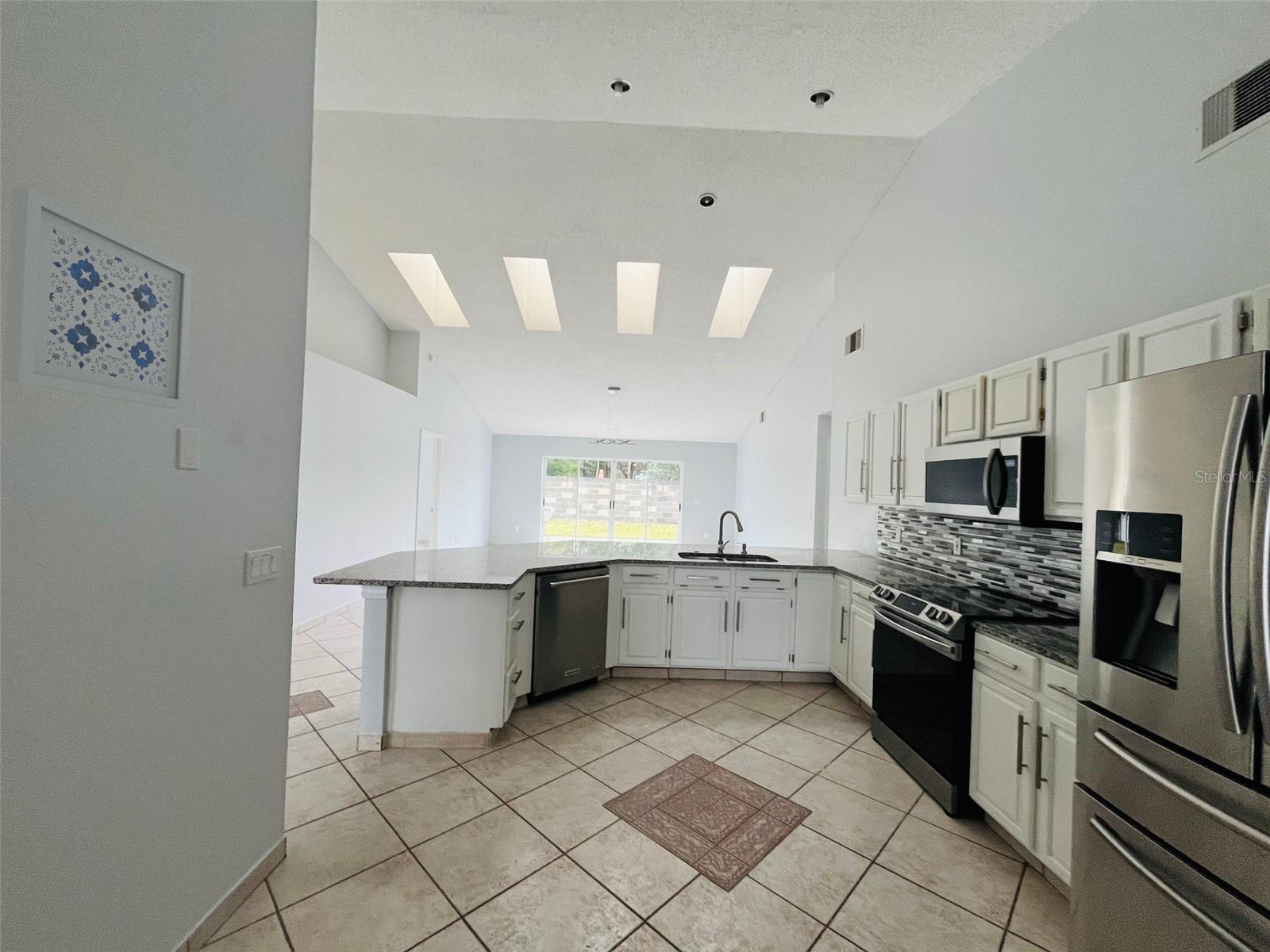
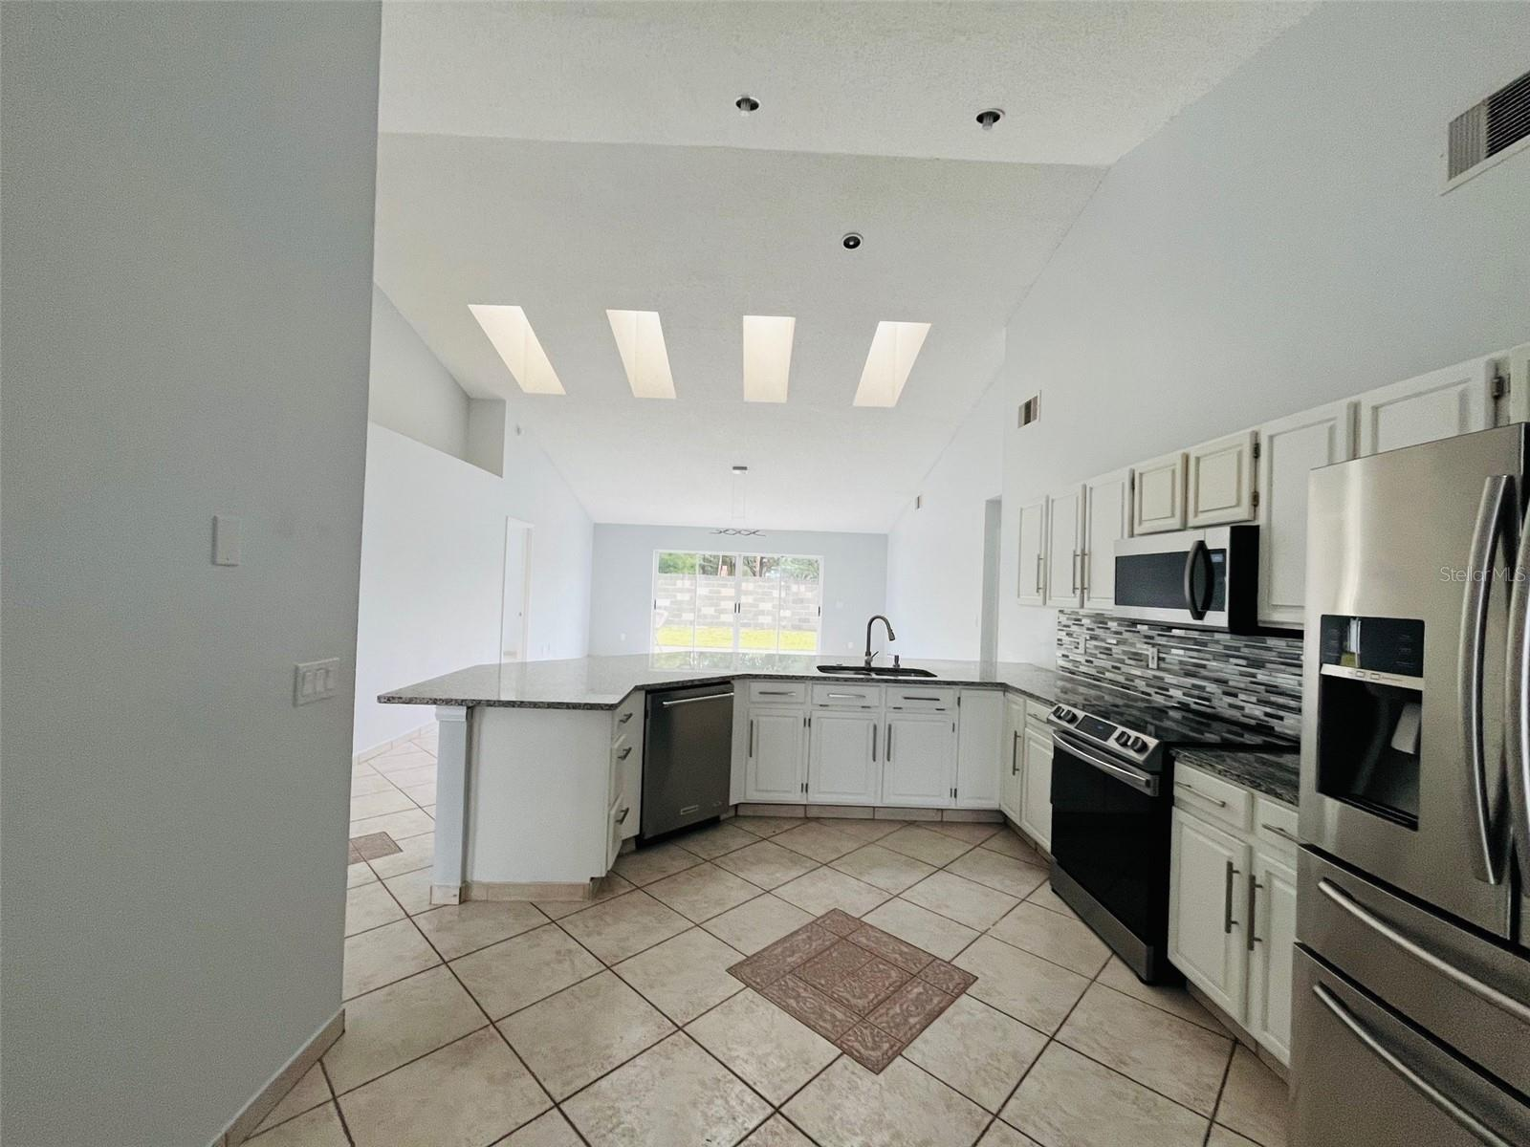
- wall art (113, 316)
